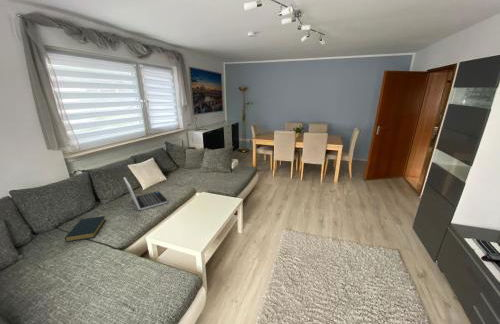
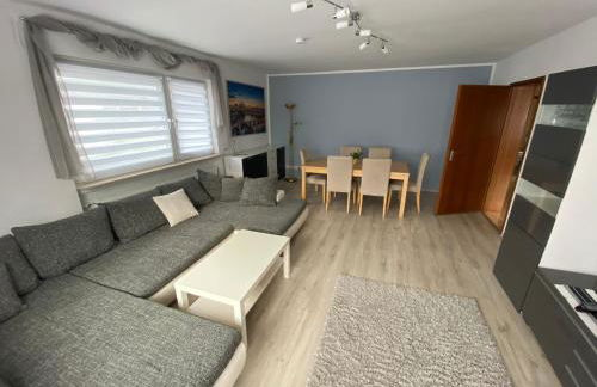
- hardback book (87, 227)
- laptop (148, 193)
